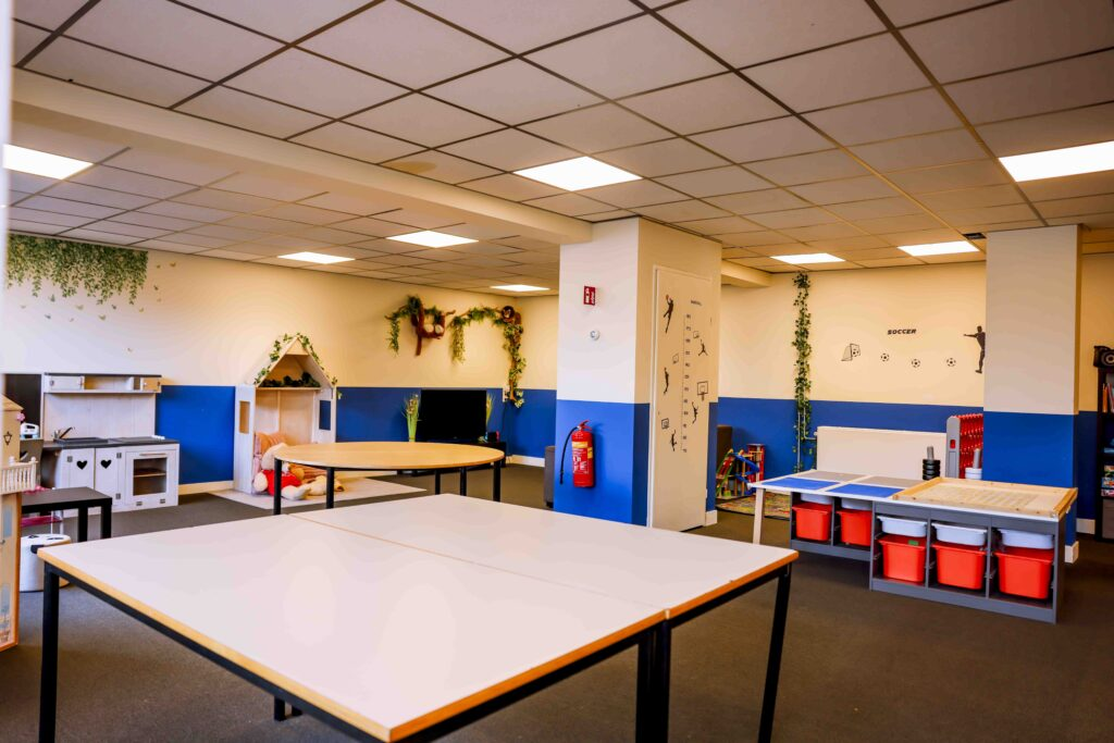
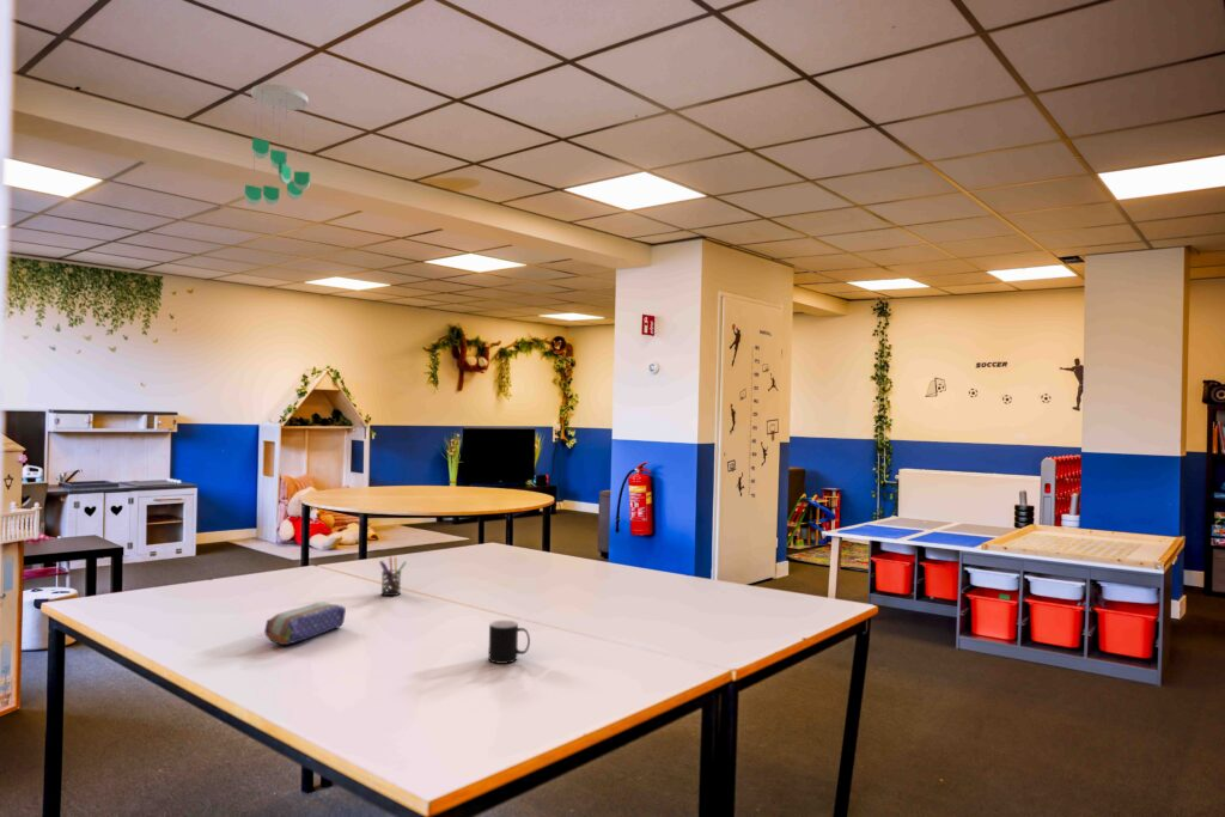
+ cup (508, 641)
+ ceiling mobile (279, 151)
+ pencil case (305, 621)
+ pen holder (392, 574)
